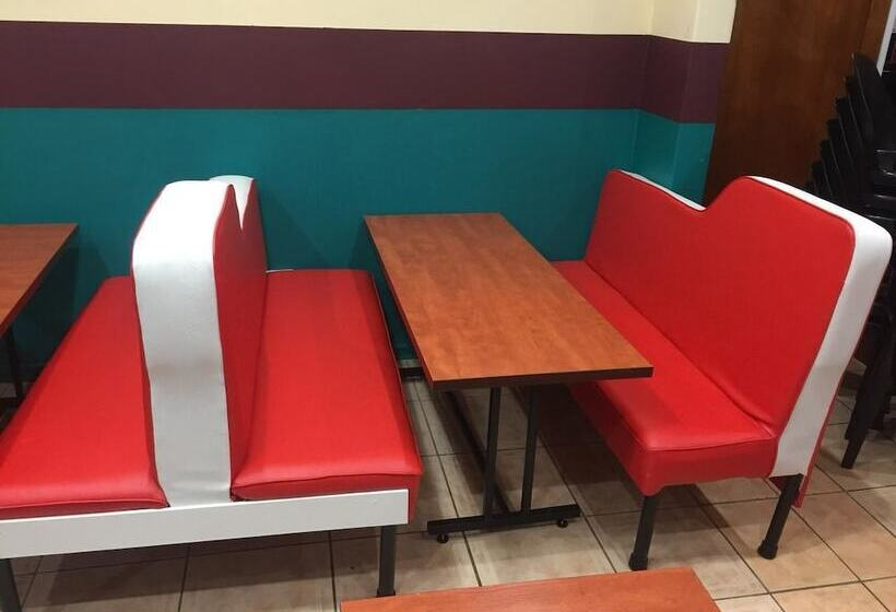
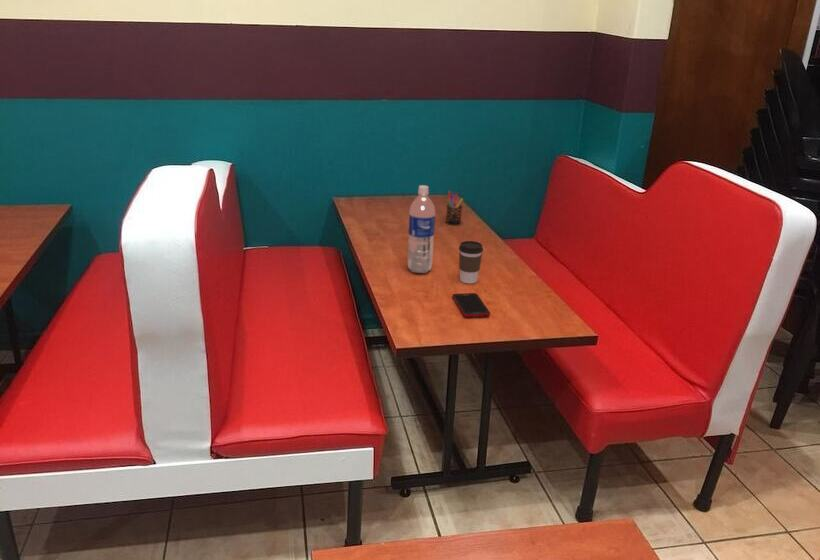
+ pen holder (452, 208)
+ water bottle (421, 229)
+ cell phone (470, 305)
+ coffee cup (469, 262)
